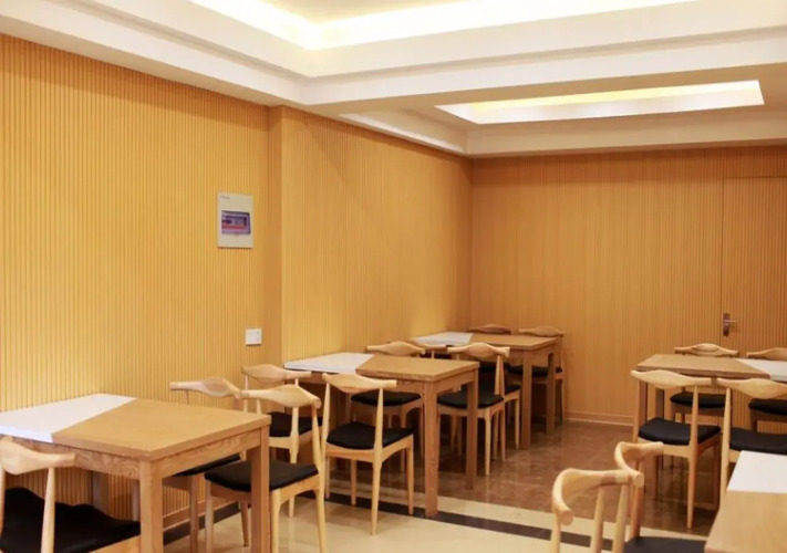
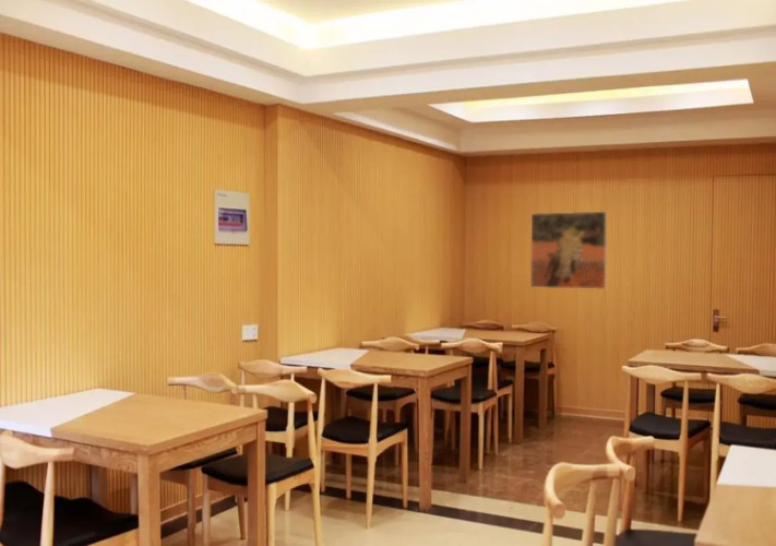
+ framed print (568, 250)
